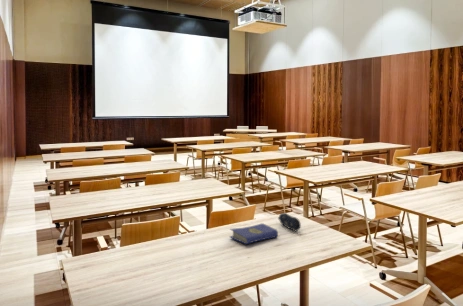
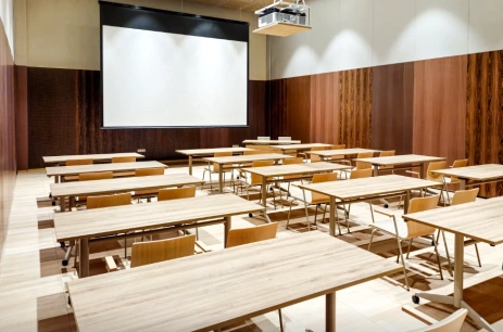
- pencil case (289, 221)
- hardcover book (254, 233)
